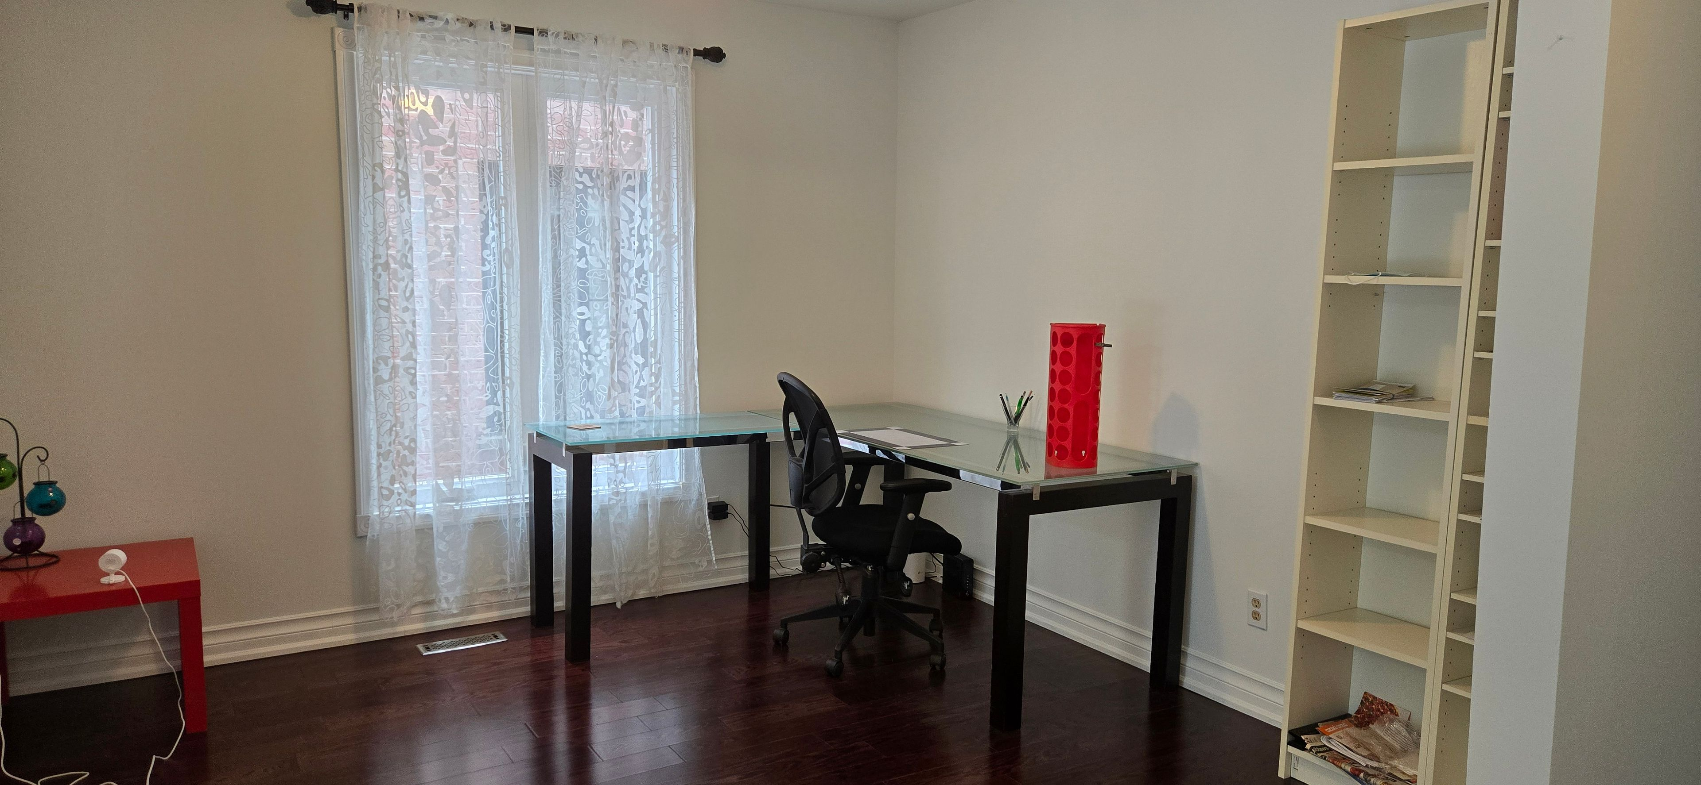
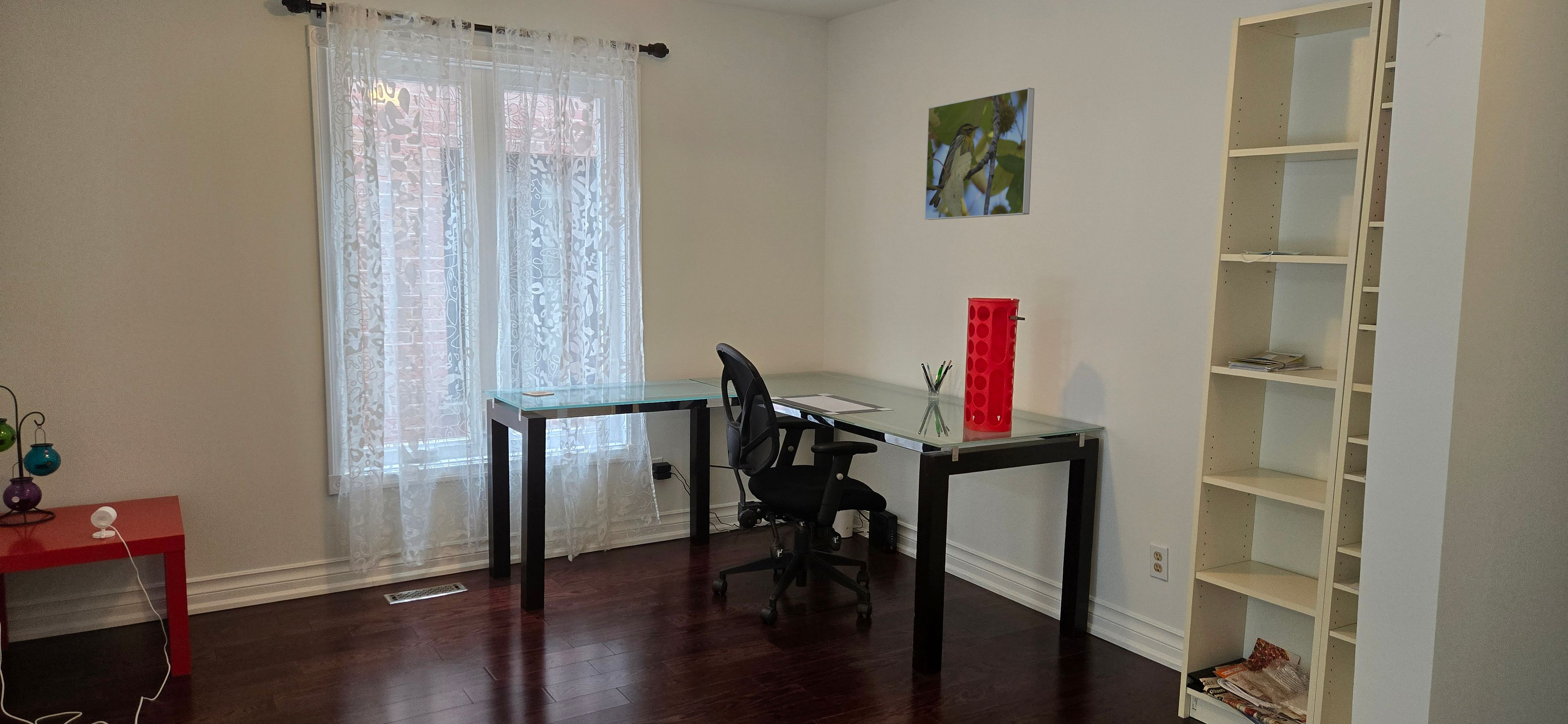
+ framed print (976, 158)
